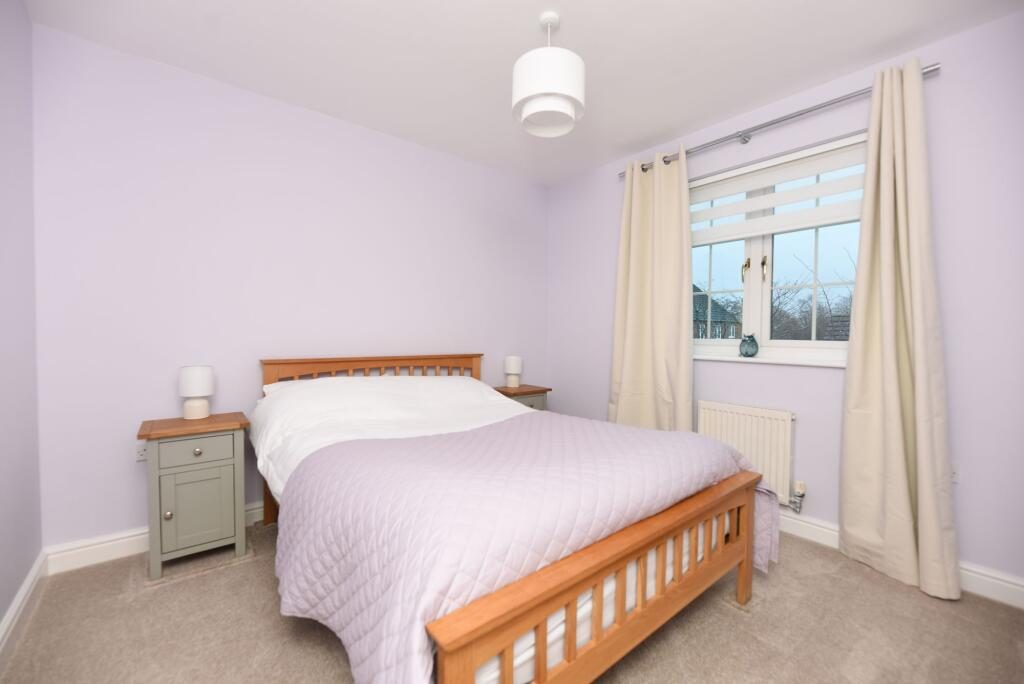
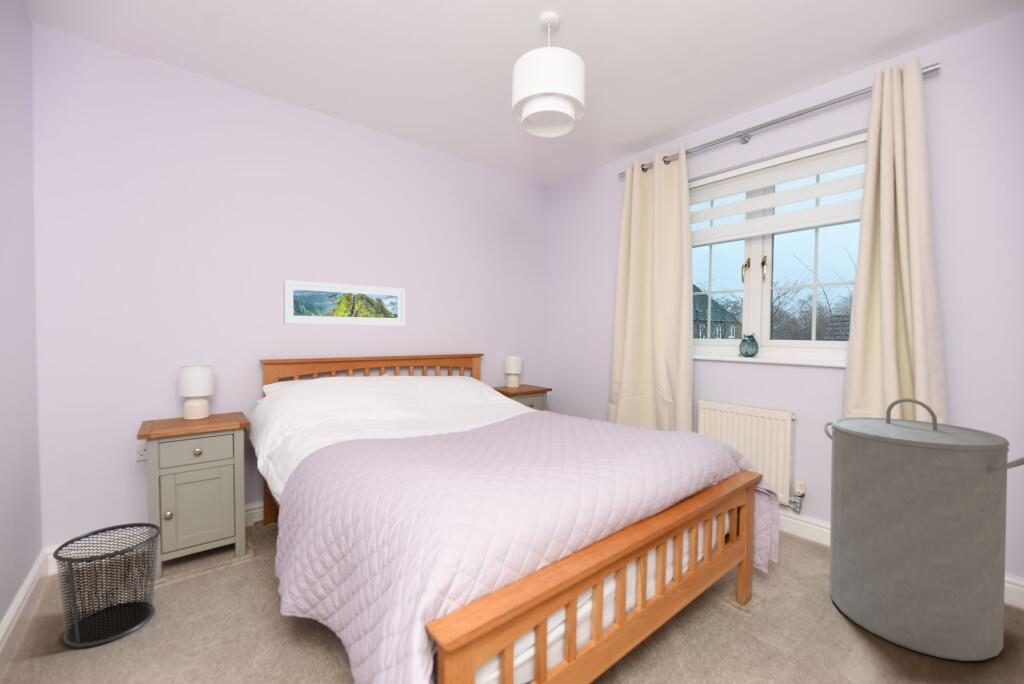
+ waste bin (111, 581)
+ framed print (349, 304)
+ laundry hamper (910, 508)
